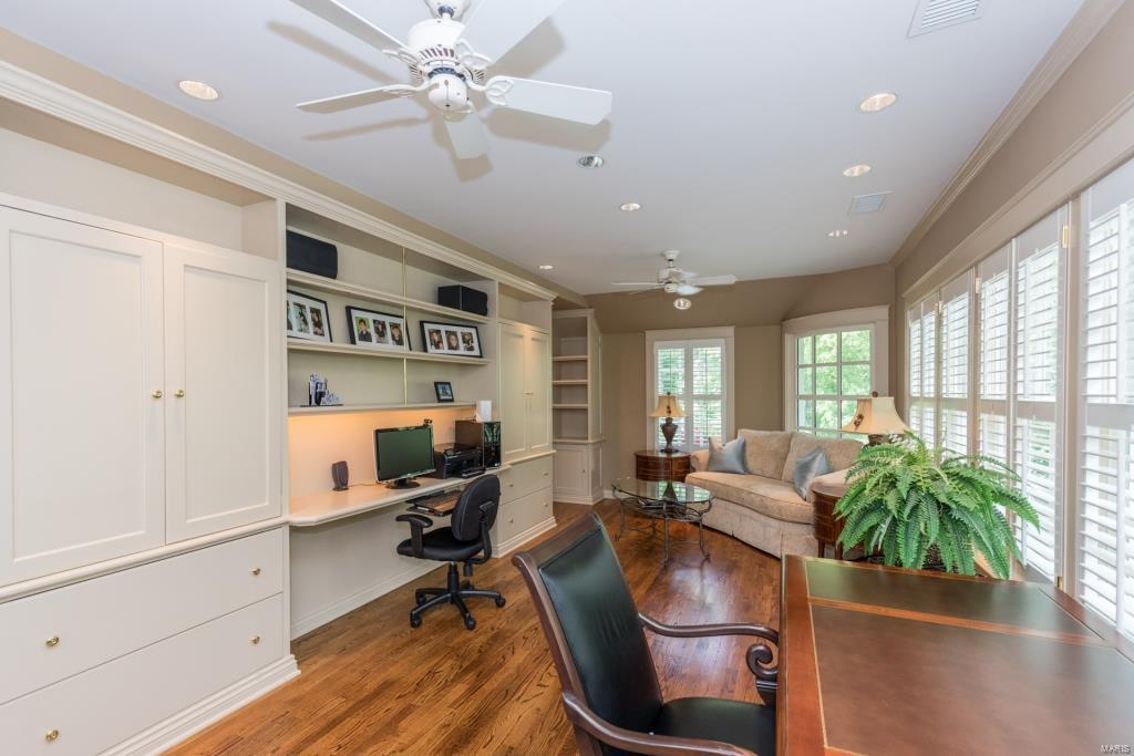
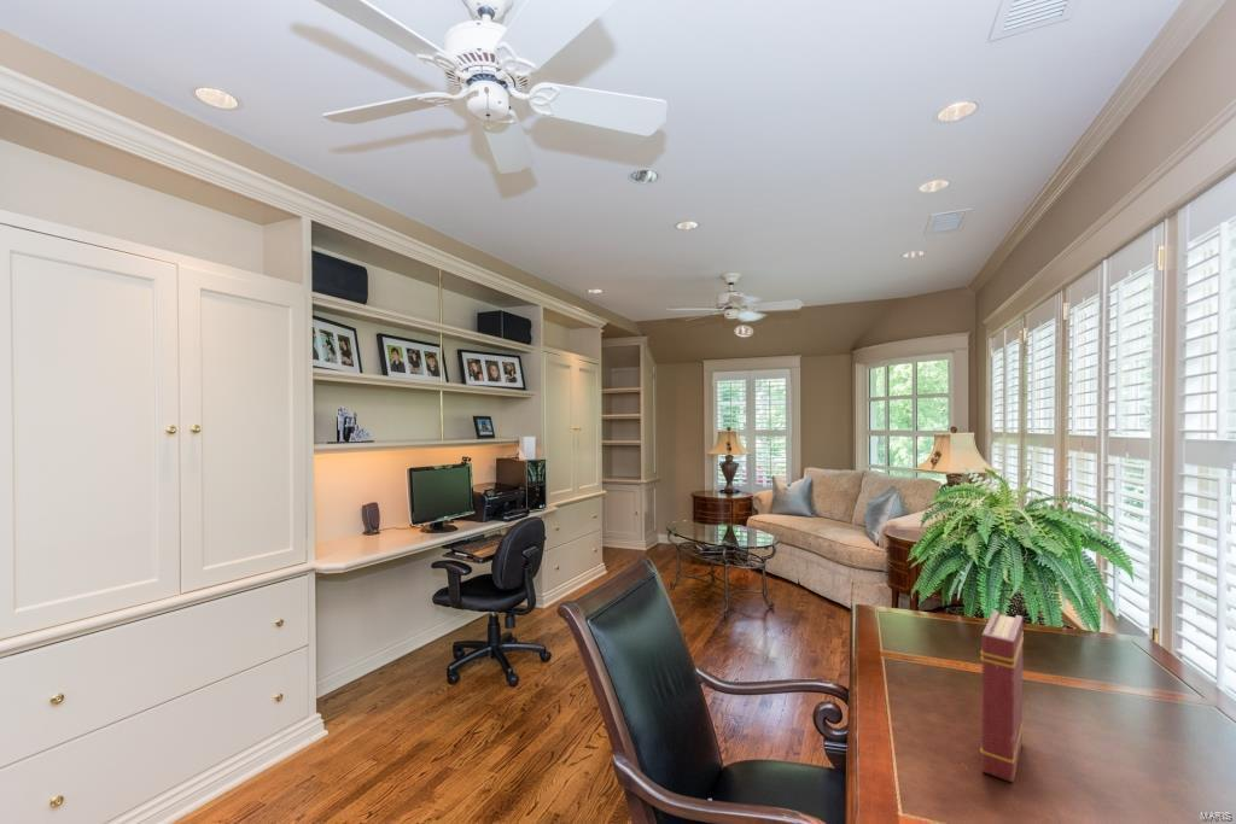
+ book (1002, 691)
